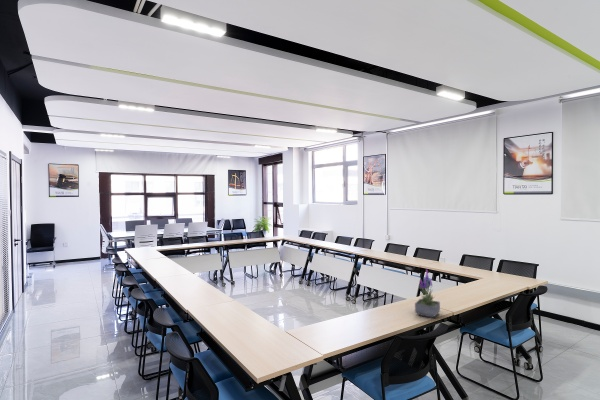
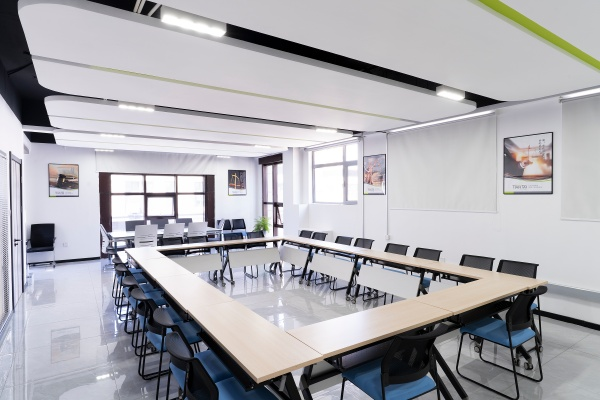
- potted plant (427, 291)
